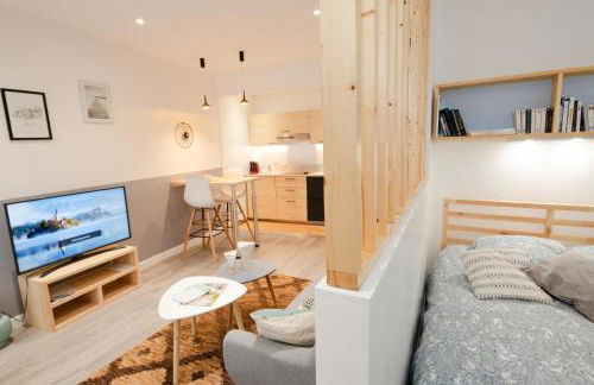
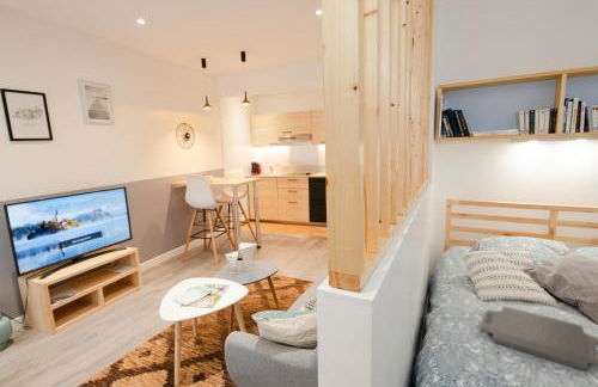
+ serving tray (537, 333)
